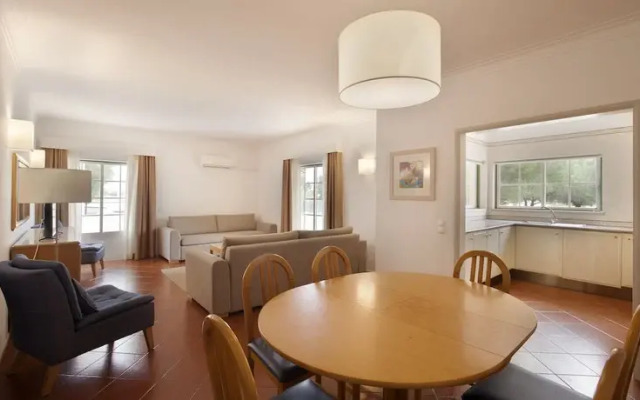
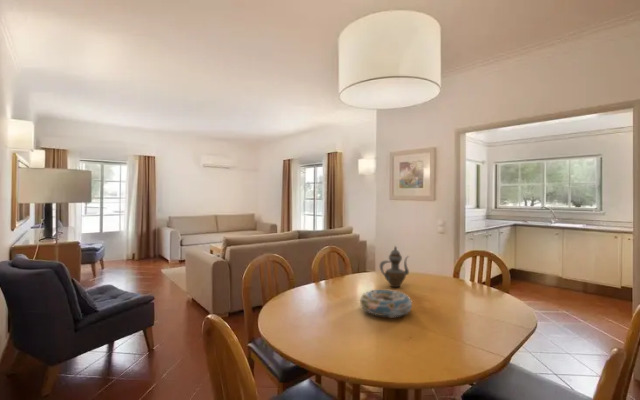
+ teapot (394, 265)
+ decorative bowl (385, 302)
